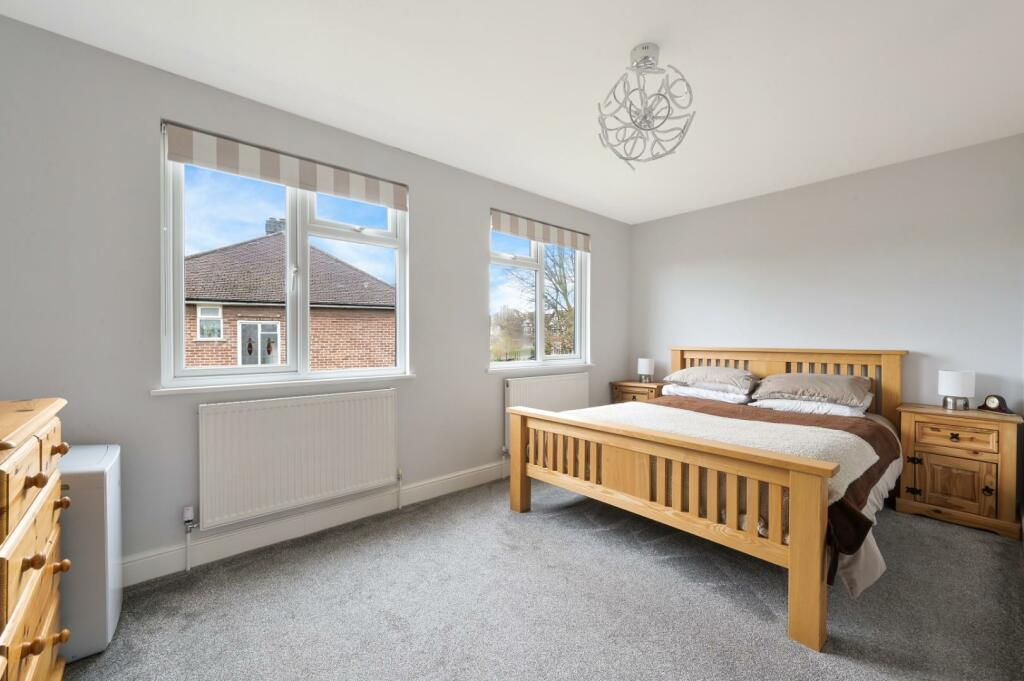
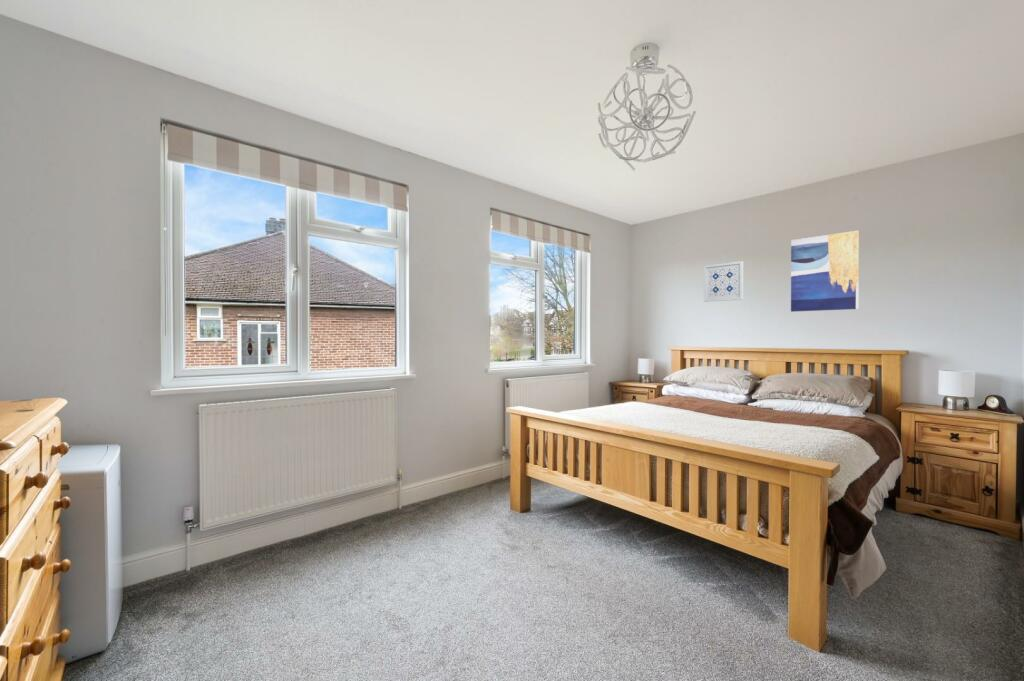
+ wall art (823, 273)
+ wall art (722, 282)
